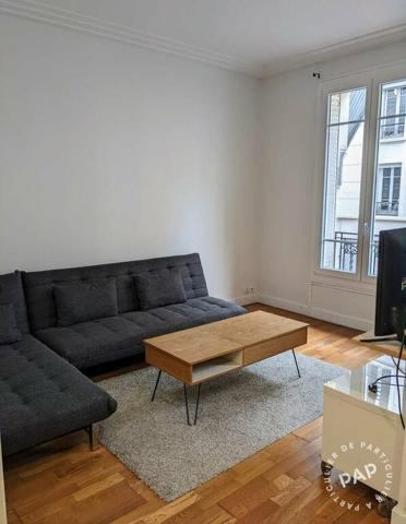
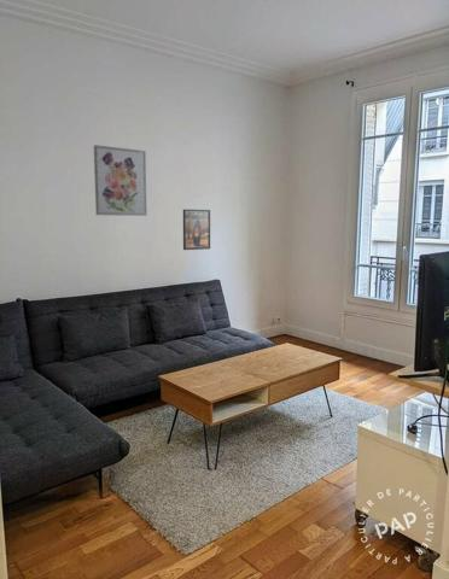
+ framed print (197, 229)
+ wall art (121, 182)
